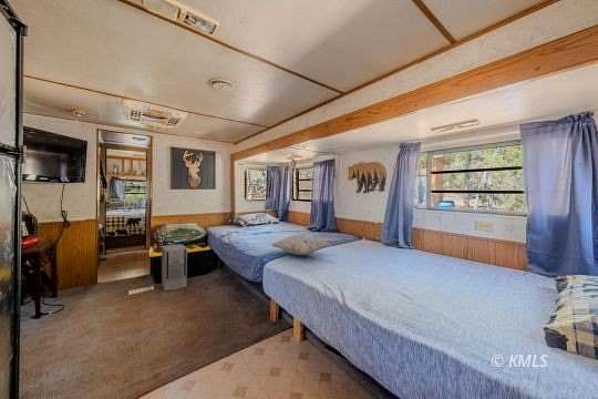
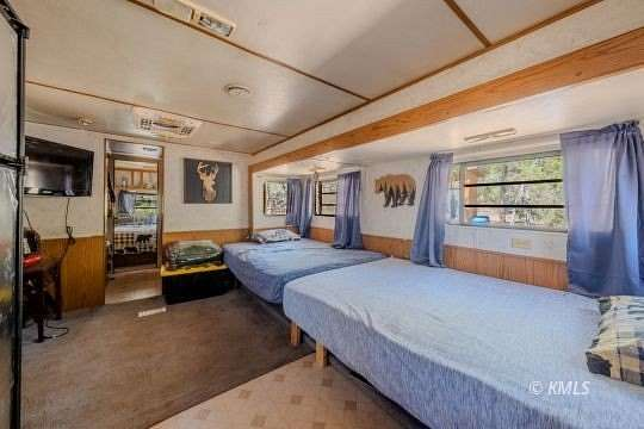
- decorative pillow (300, 244)
- air purifier (174, 266)
